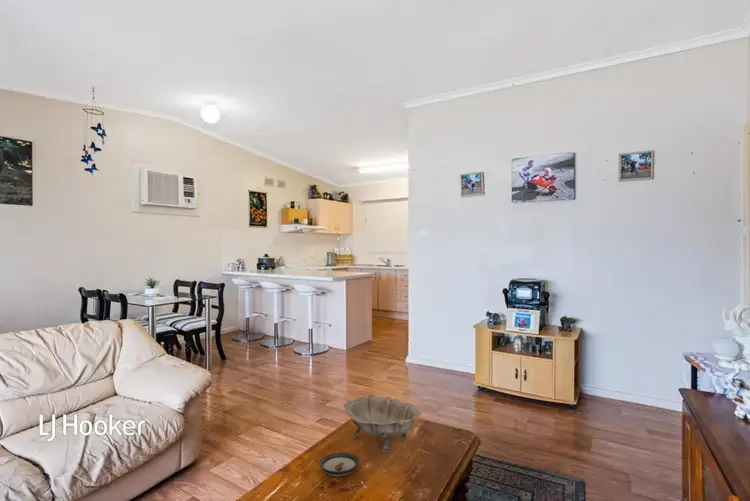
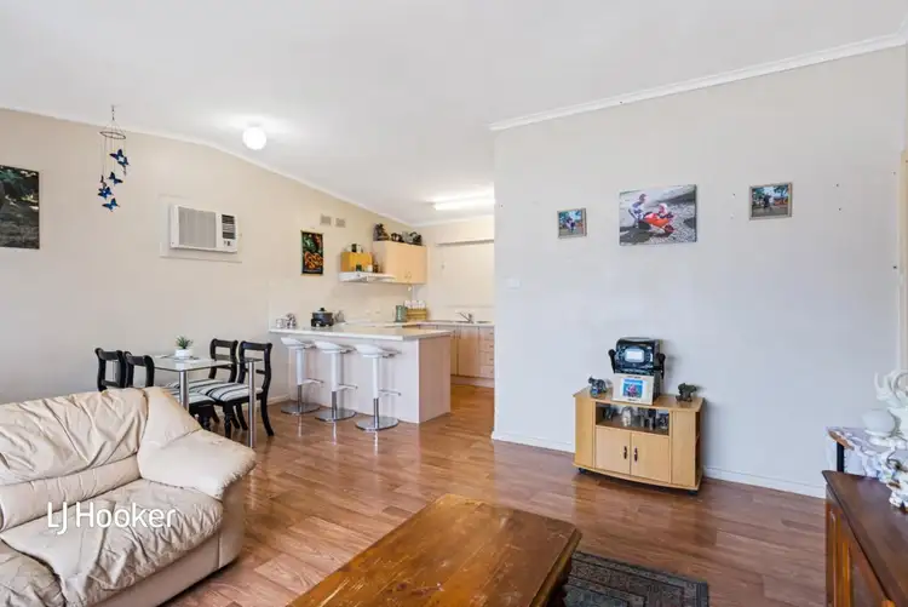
- saucer (339, 466)
- decorative bowl (381, 421)
